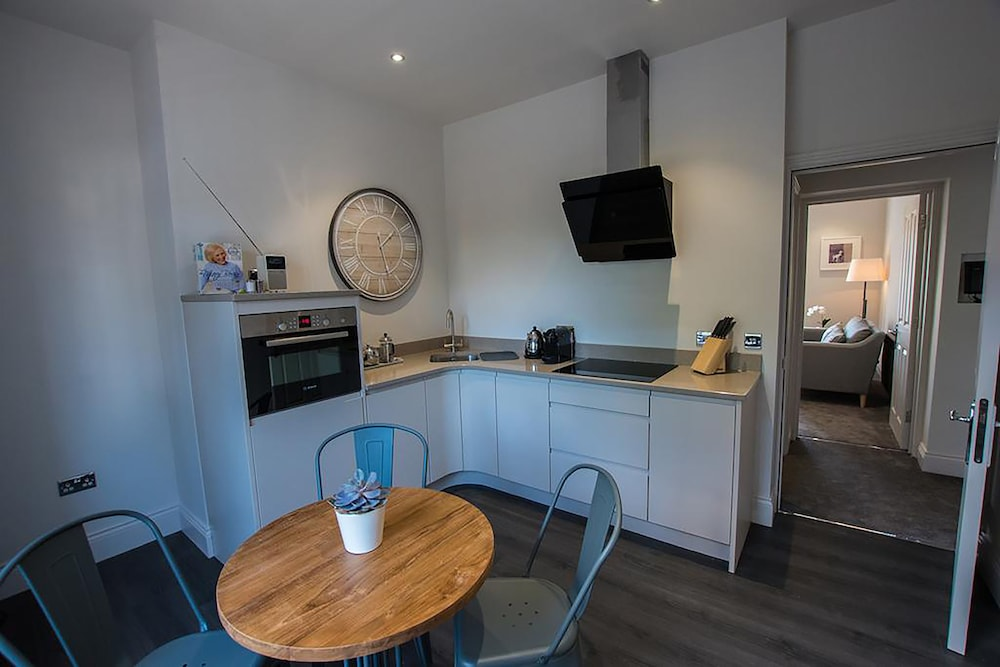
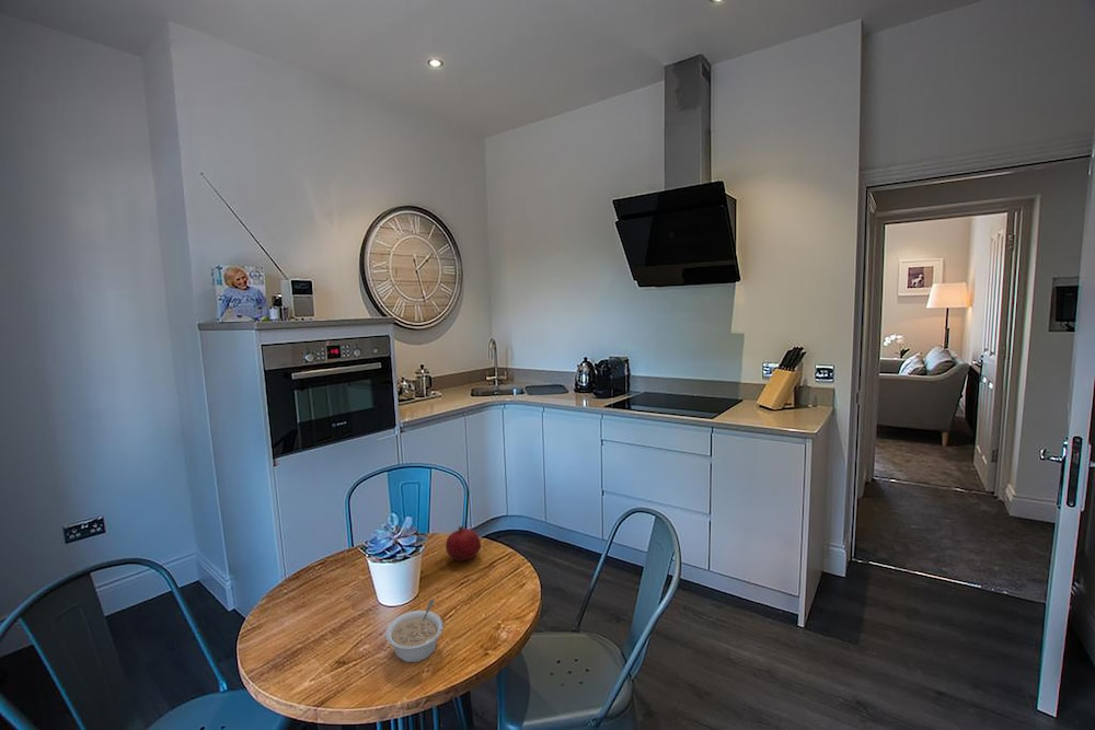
+ fruit (462, 542)
+ legume (414, 635)
